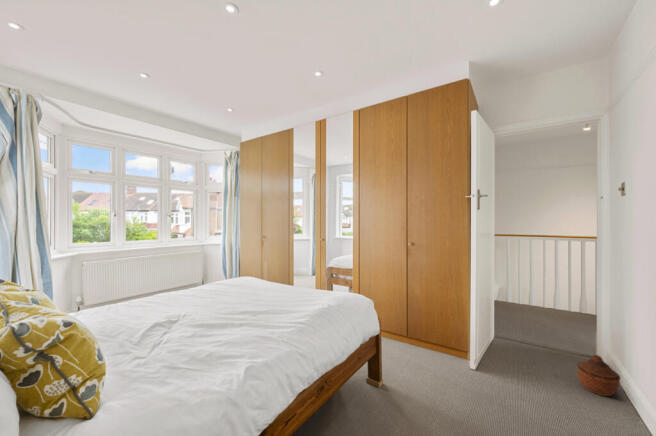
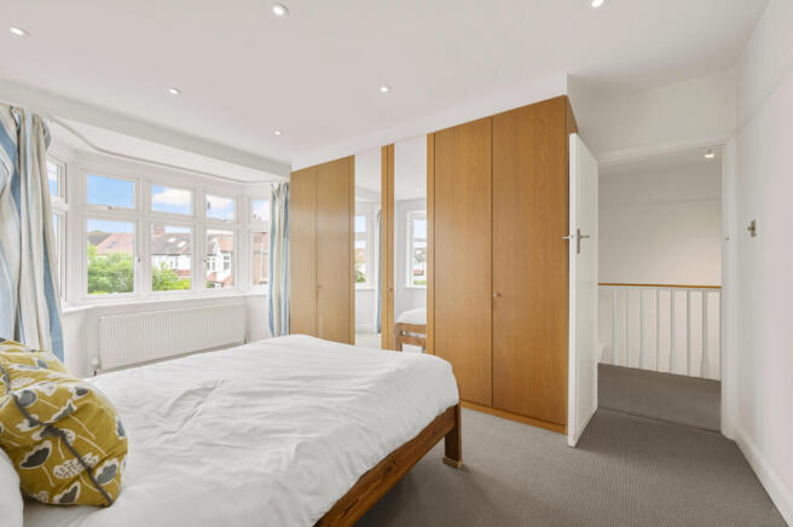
- woven basket (597, 372)
